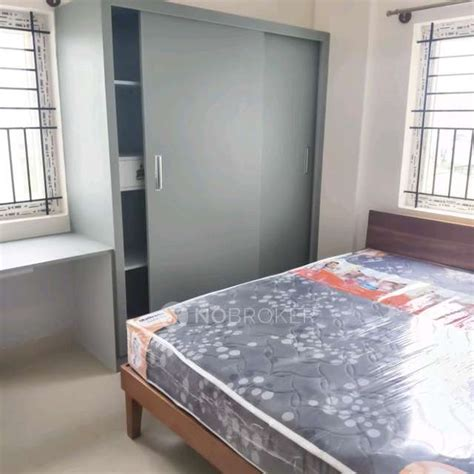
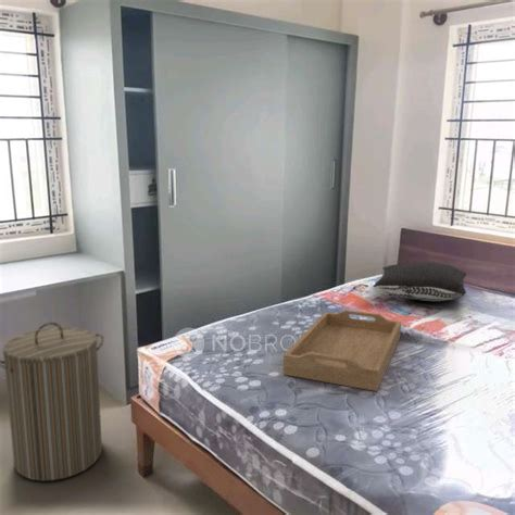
+ pillow (420, 280)
+ serving tray (347, 342)
+ laundry hamper (54, 391)
